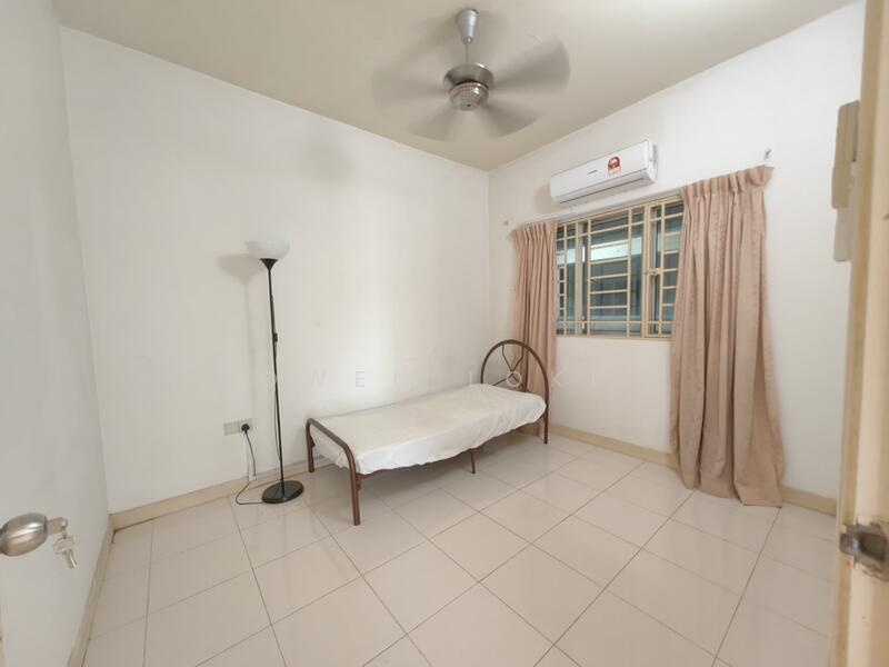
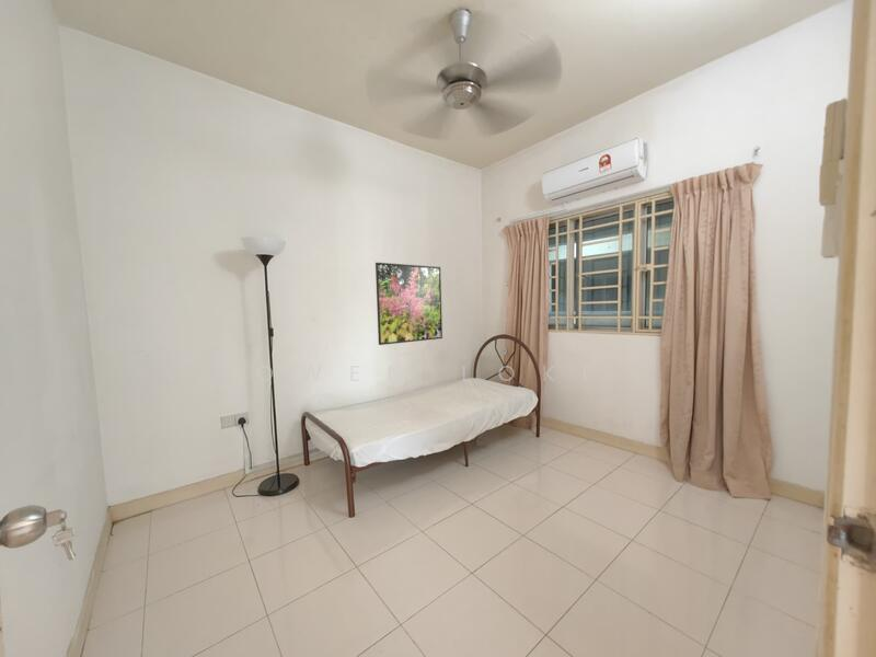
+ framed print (411, 303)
